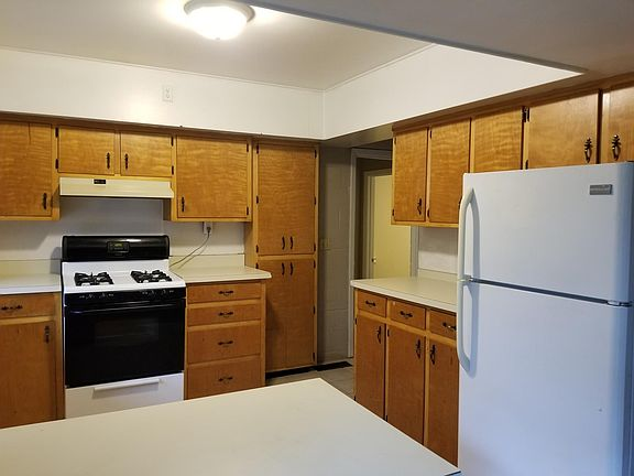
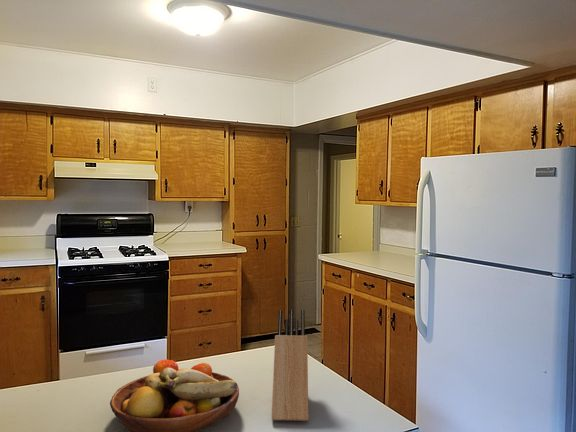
+ fruit bowl (178, 387)
+ knife block (290, 358)
